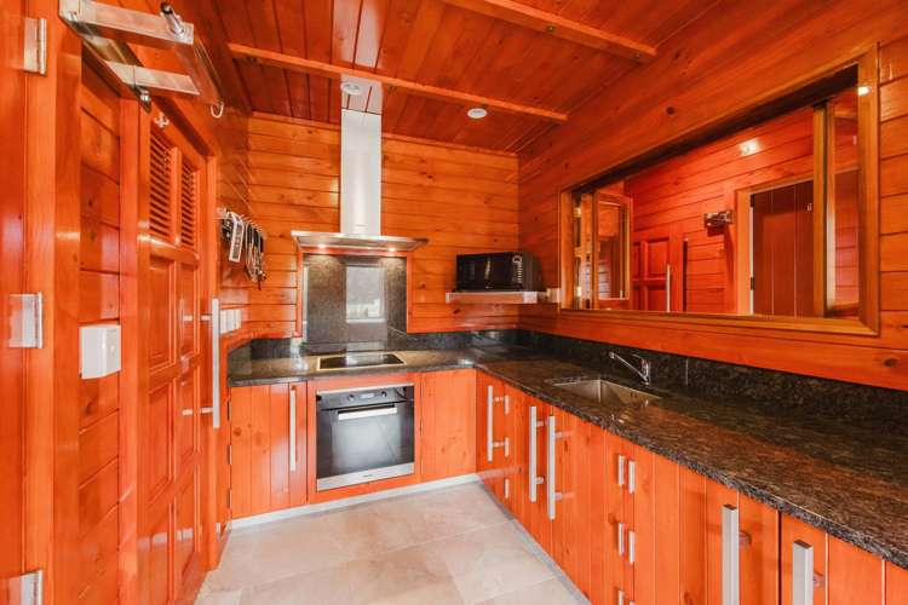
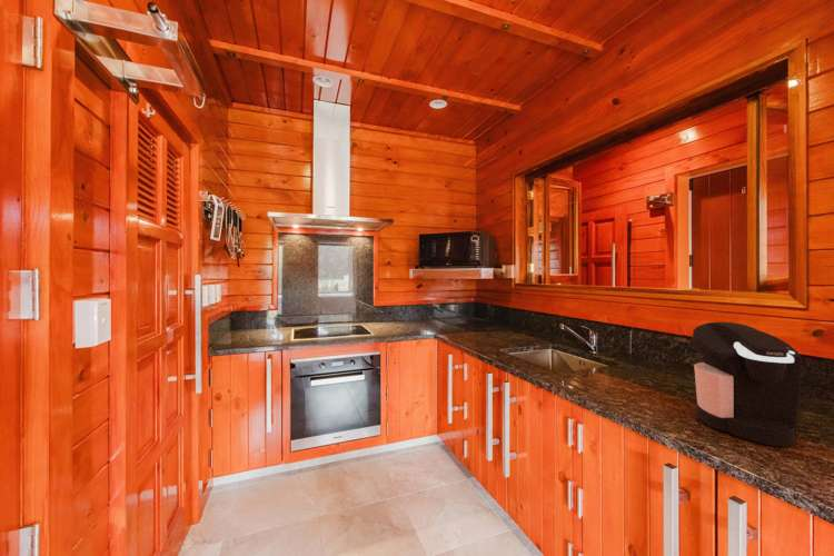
+ coffee maker (745, 376)
